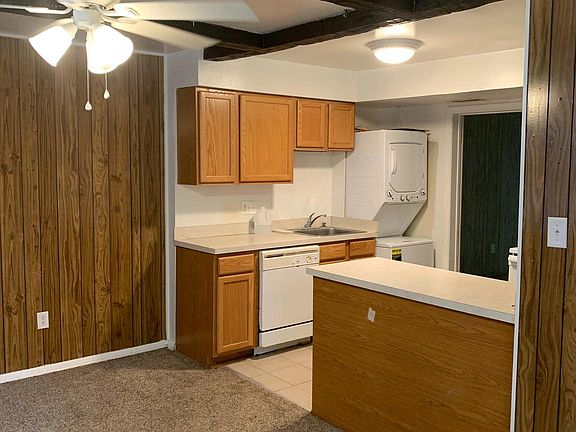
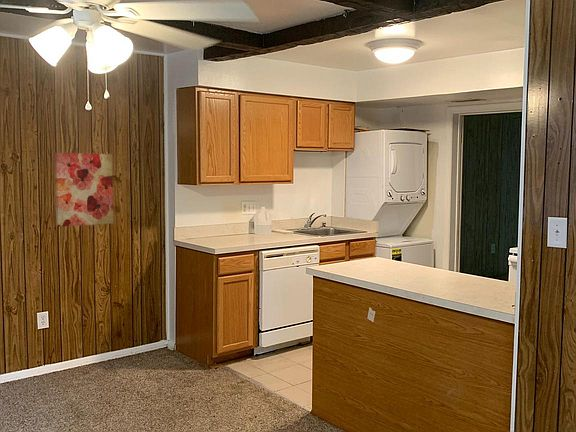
+ wall art (85, 189)
